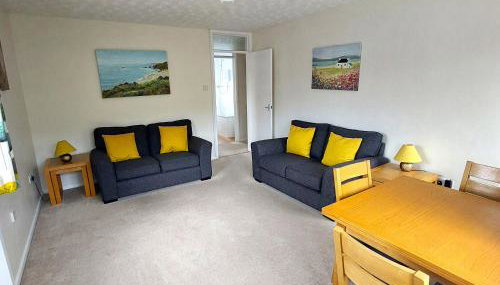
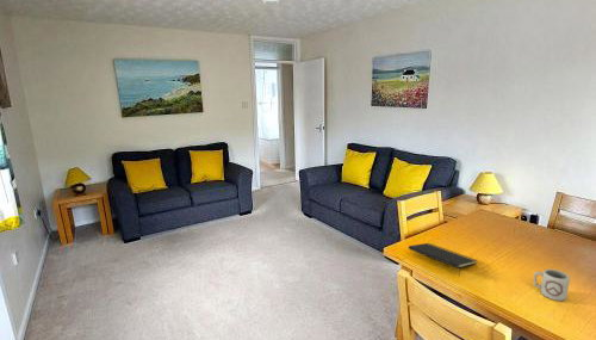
+ cup (550, 283)
+ notepad (441, 254)
